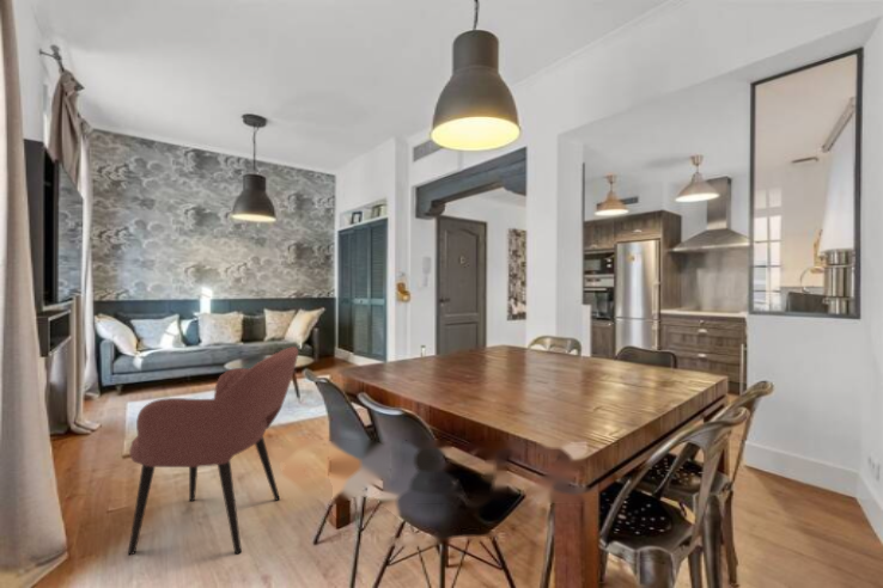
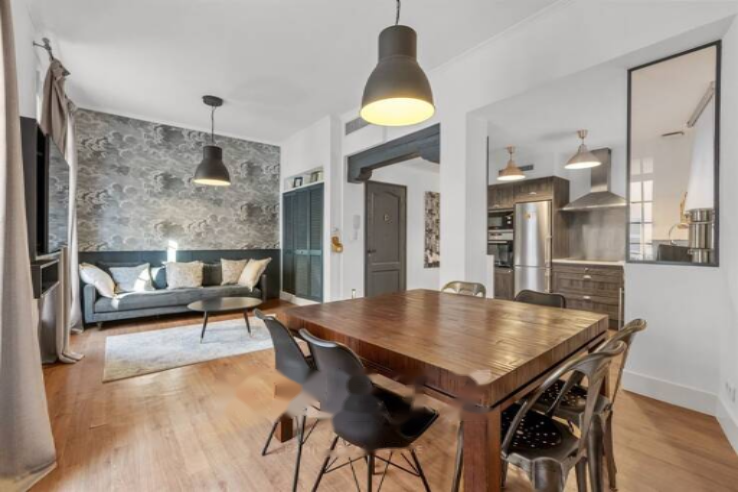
- armchair (221, 436)
